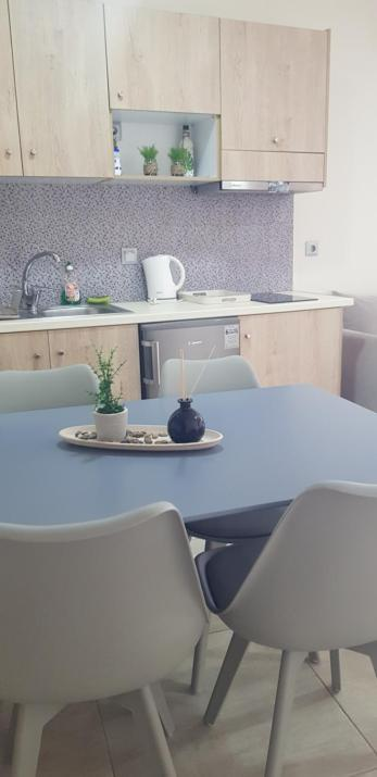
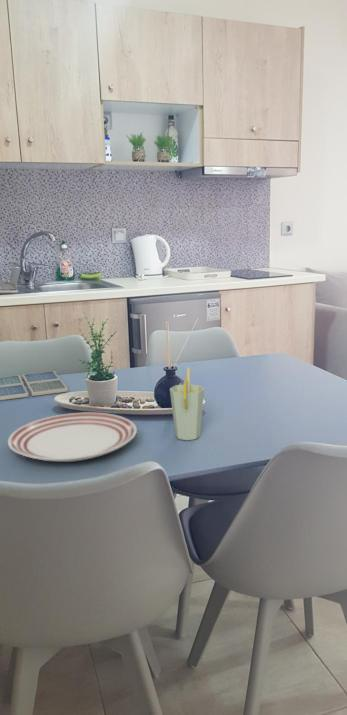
+ dinner plate (73, 438)
+ cup (186, 405)
+ drink coaster (26, 384)
